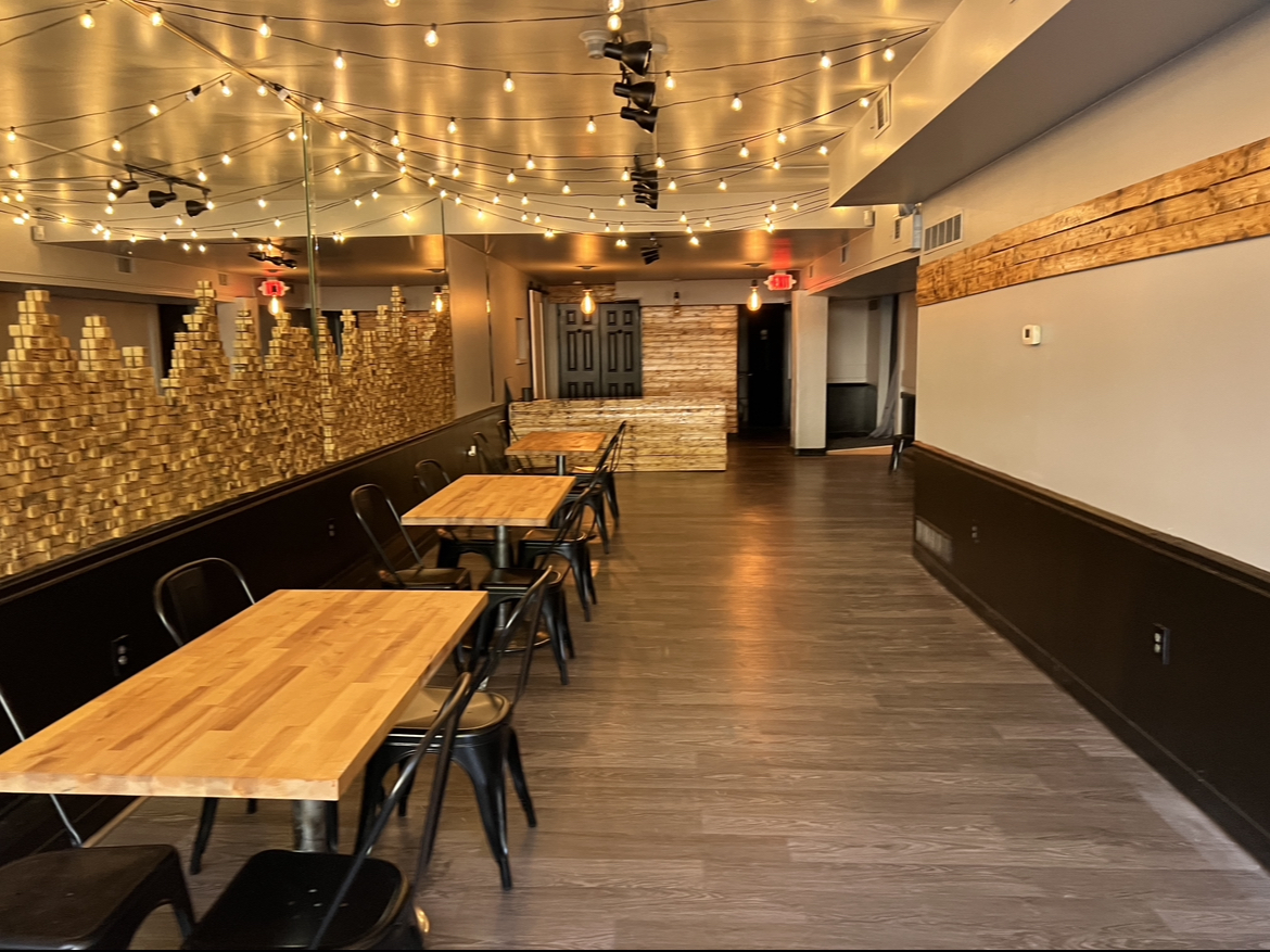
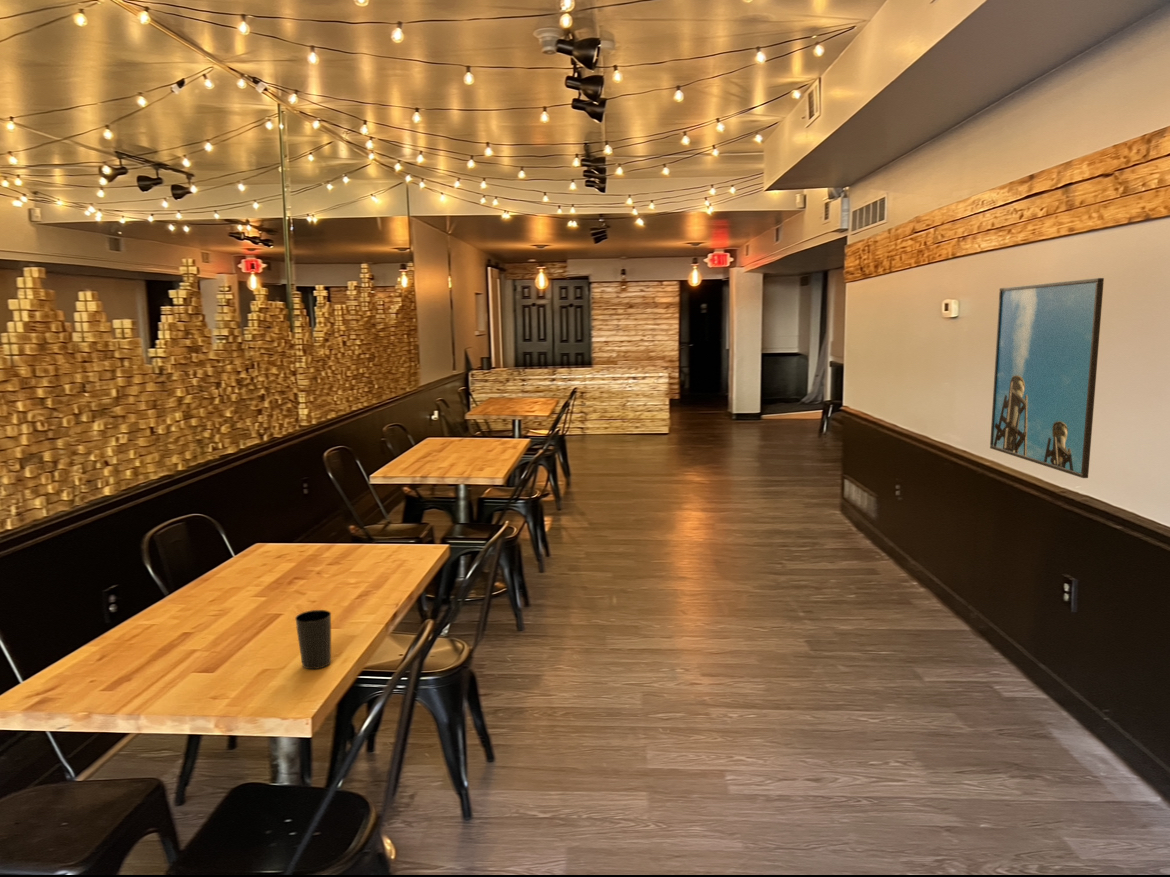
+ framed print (1039, 374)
+ cup (314, 639)
